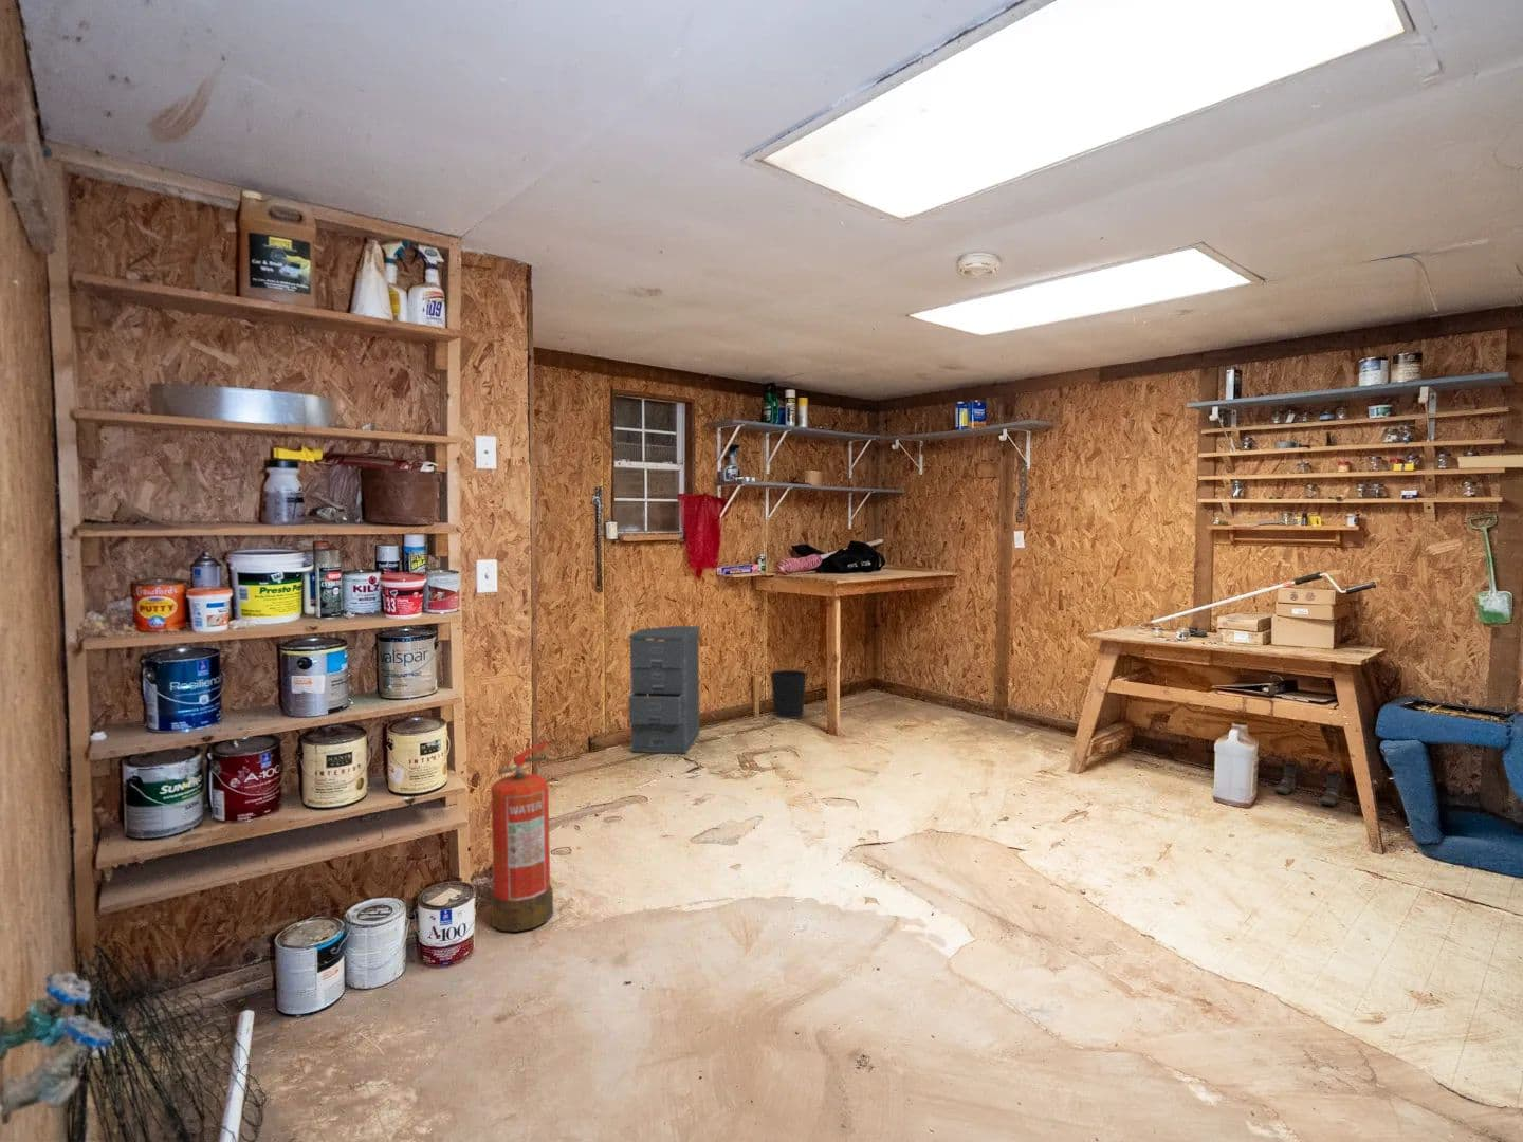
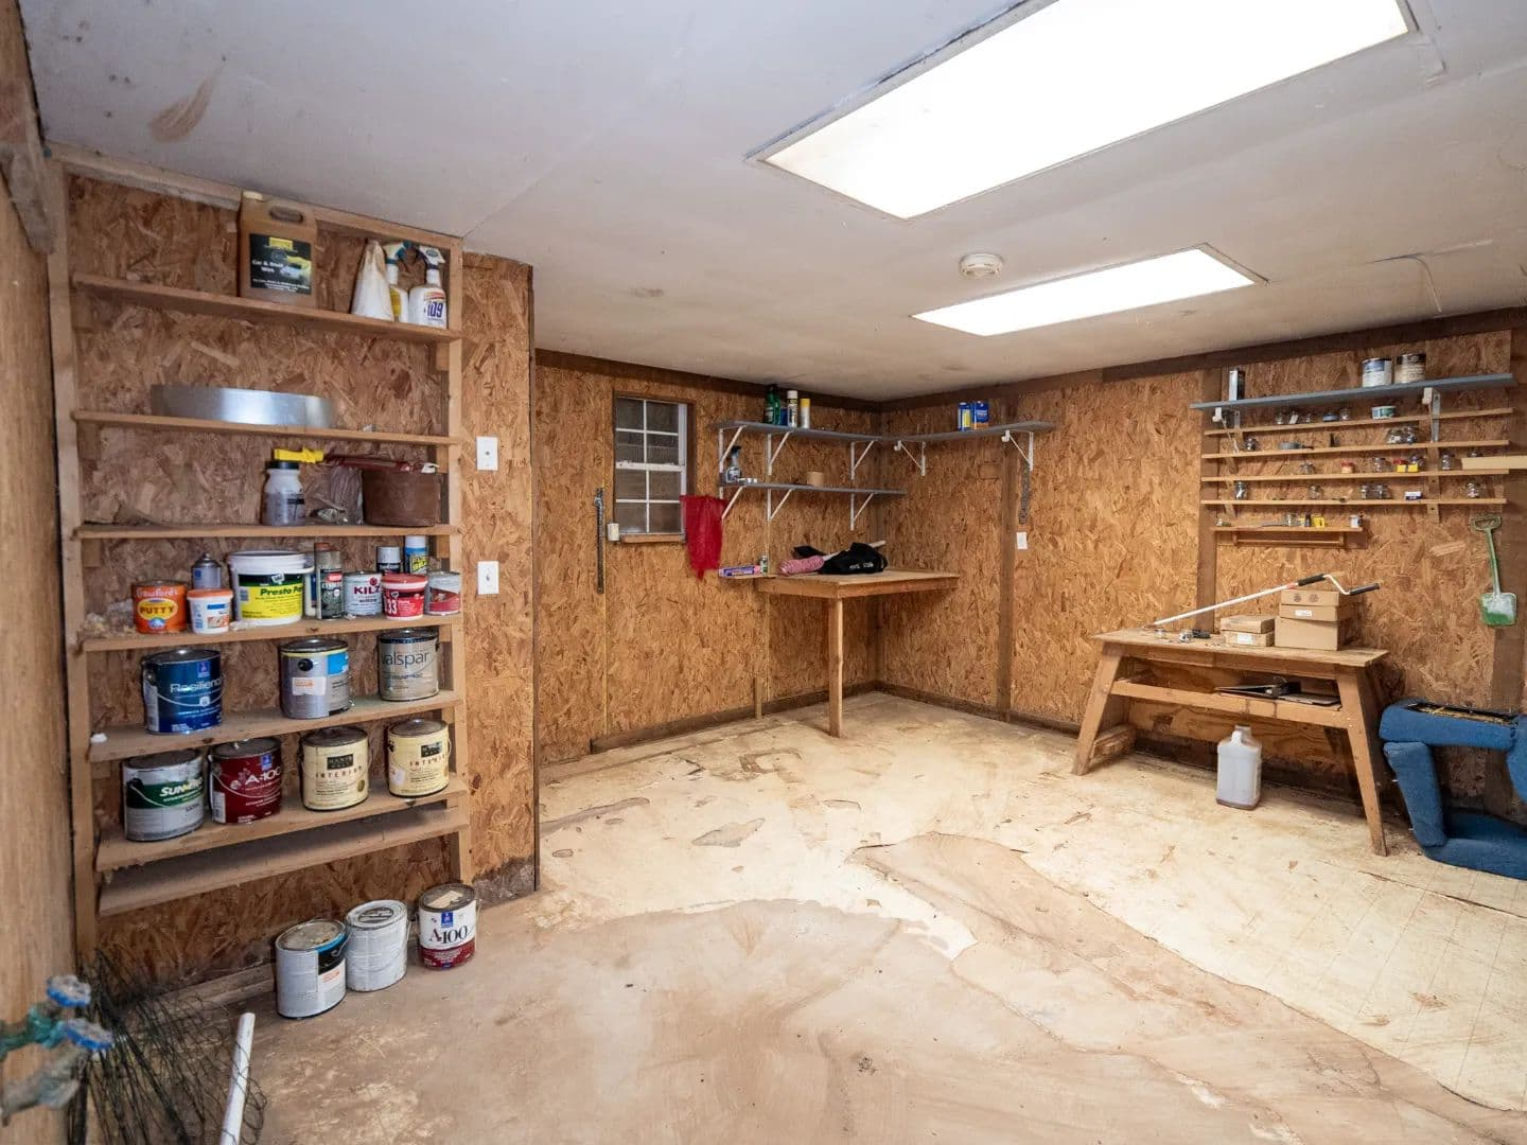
- filing cabinet (664, 687)
- boots (1295, 783)
- fire extinguisher (520, 833)
- wastebasket (788, 693)
